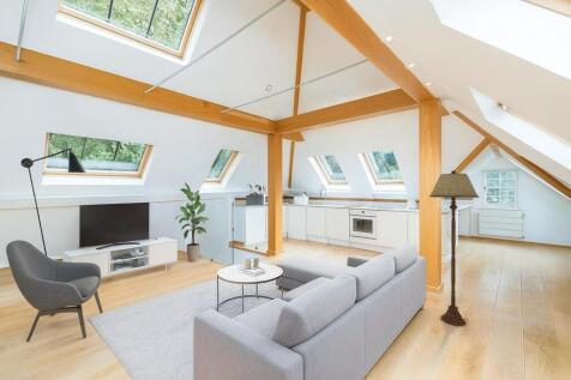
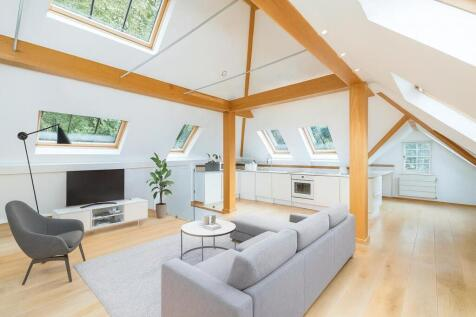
- floor lamp (452, 245)
